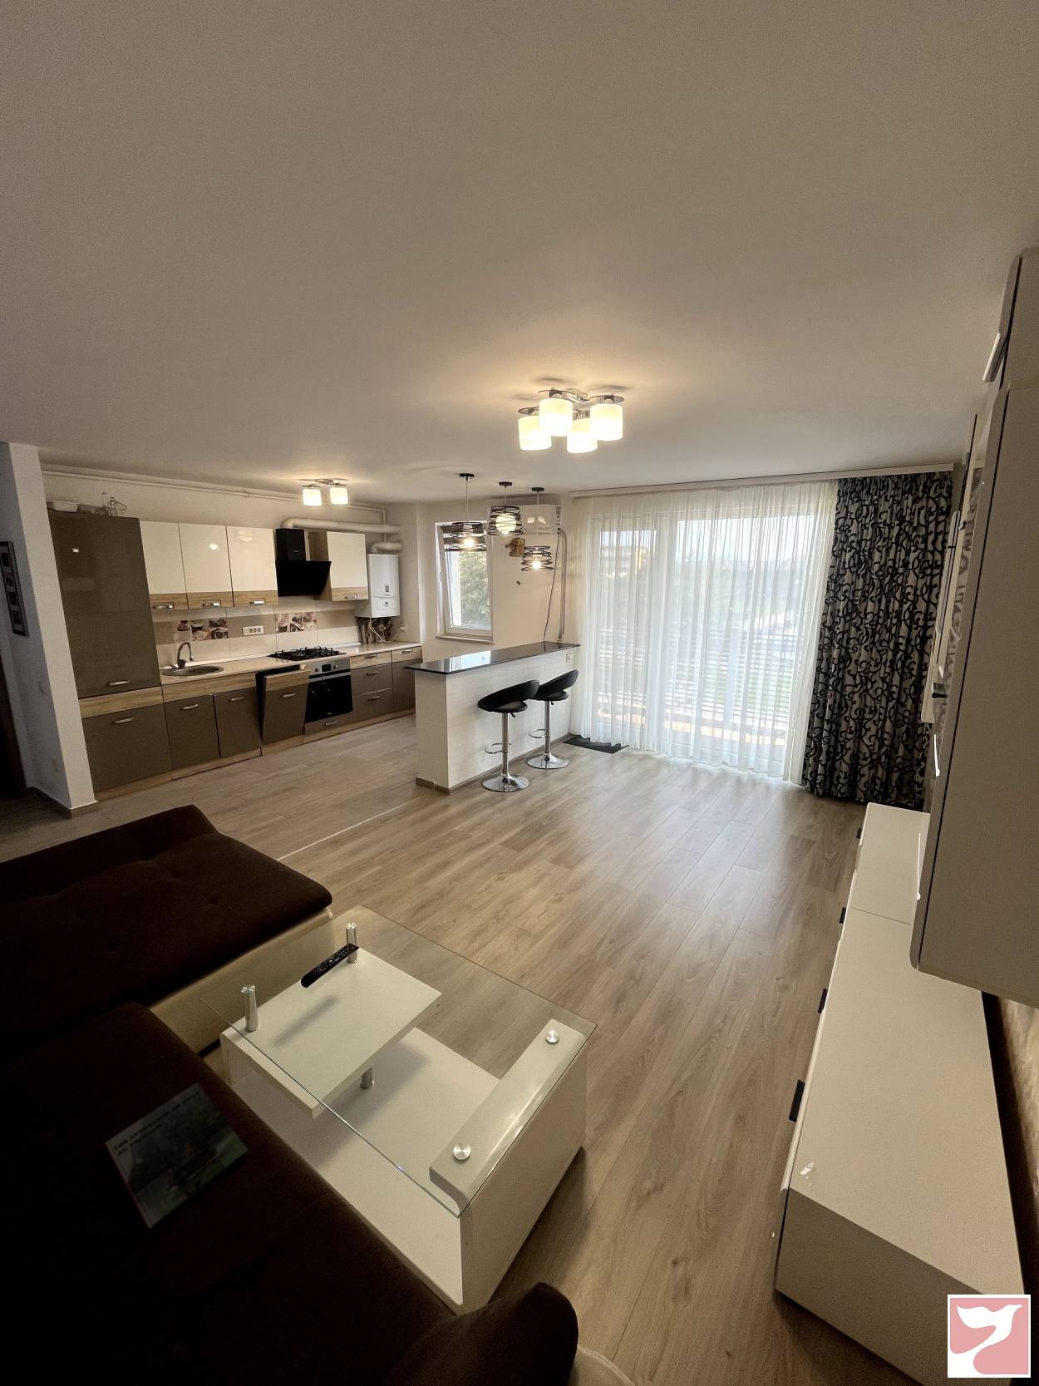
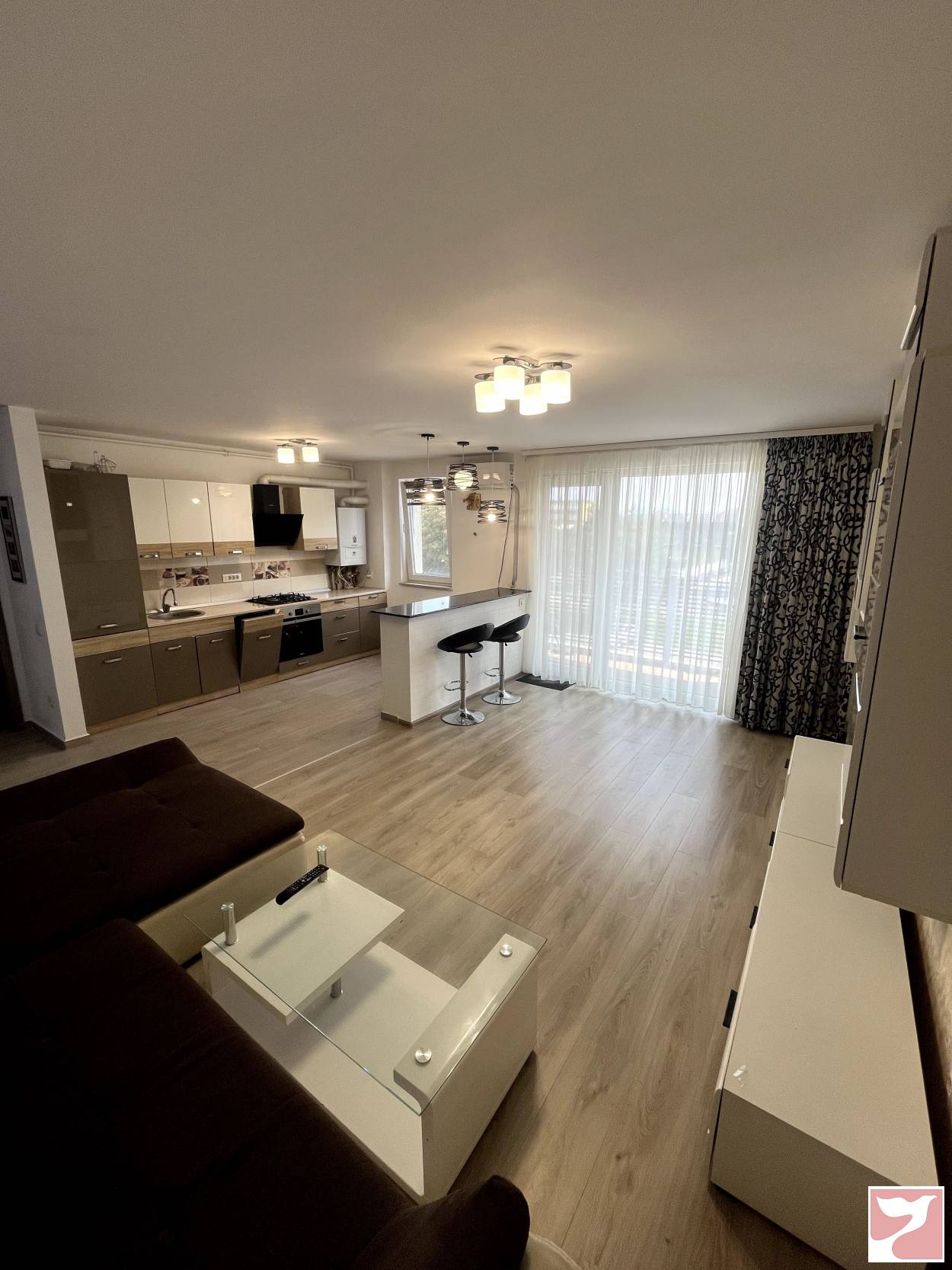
- magazine (176, 1147)
